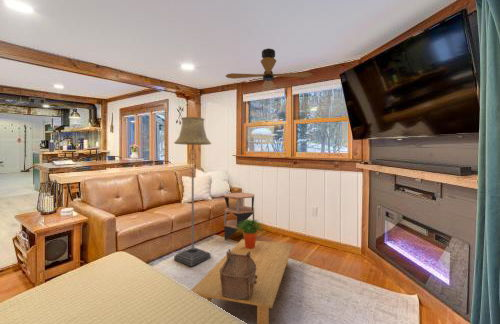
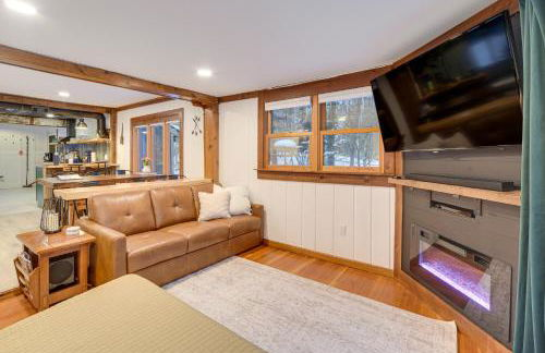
- side table (239, 215)
- coffee table (255, 274)
- ceiling fan (268, 65)
- potted plant (249, 233)
- hut (238, 270)
- floor lamp (192, 189)
